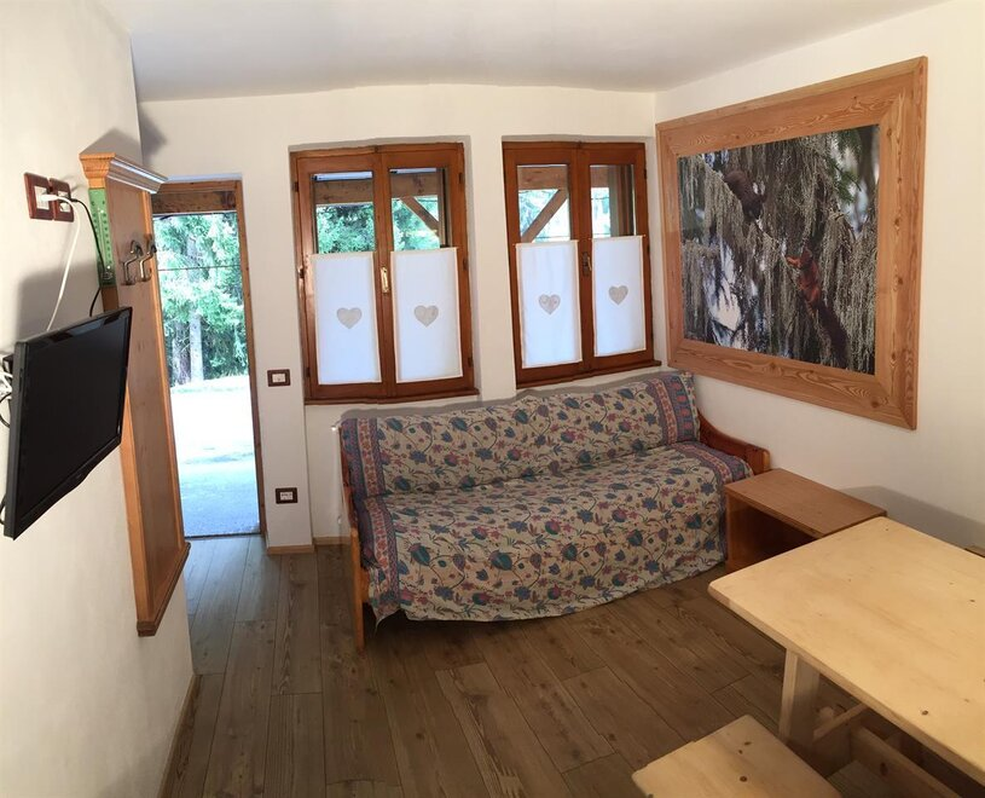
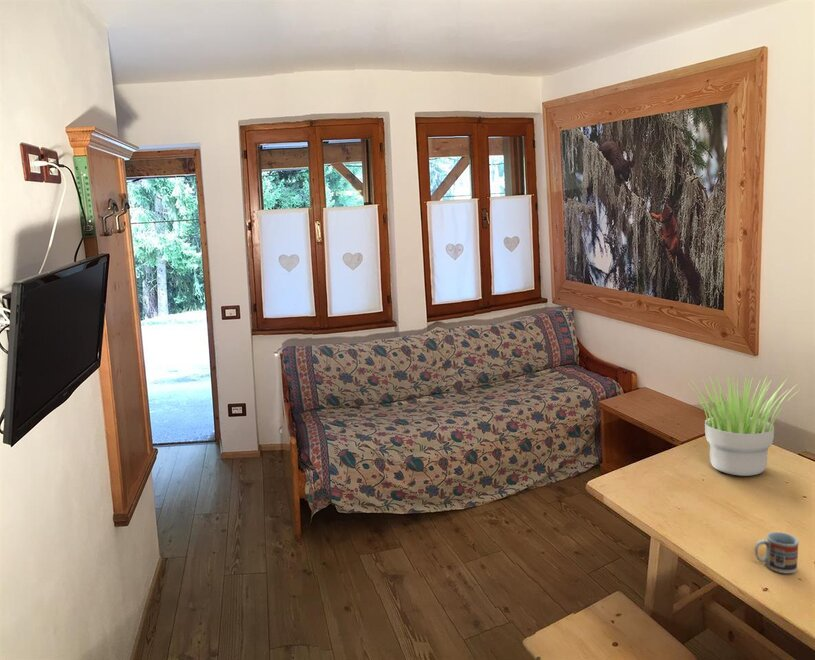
+ cup (776, 552)
+ potted plant (739, 426)
